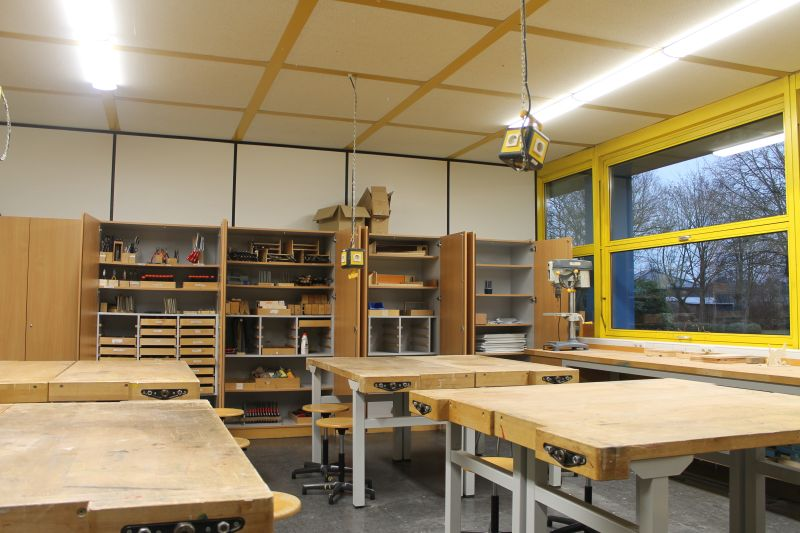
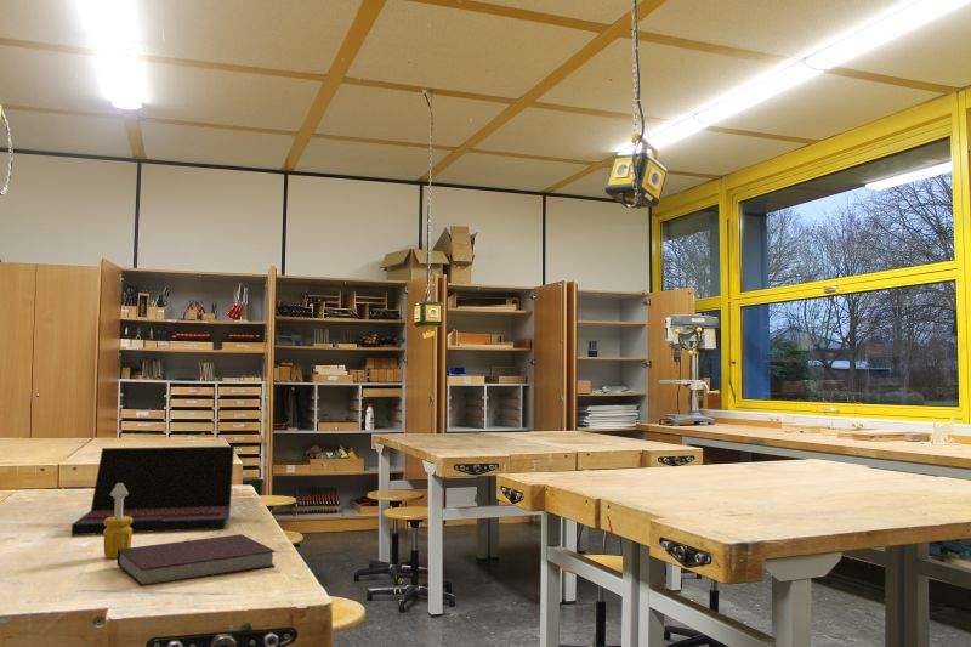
+ notebook (195, 557)
+ screwdriver (118, 520)
+ laptop (160, 486)
